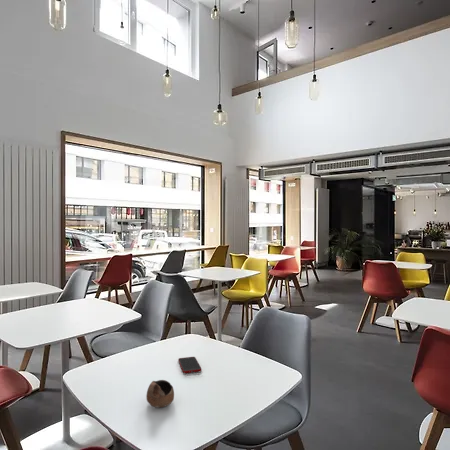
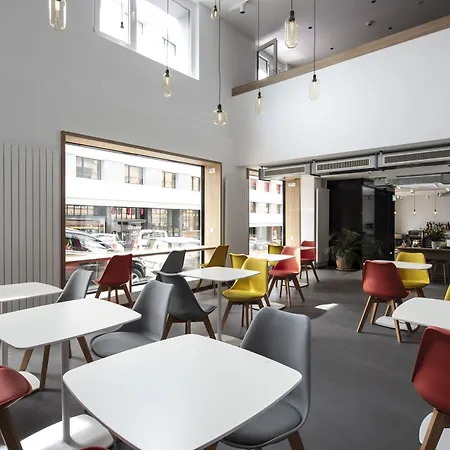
- cell phone (189, 364)
- cup (157, 391)
